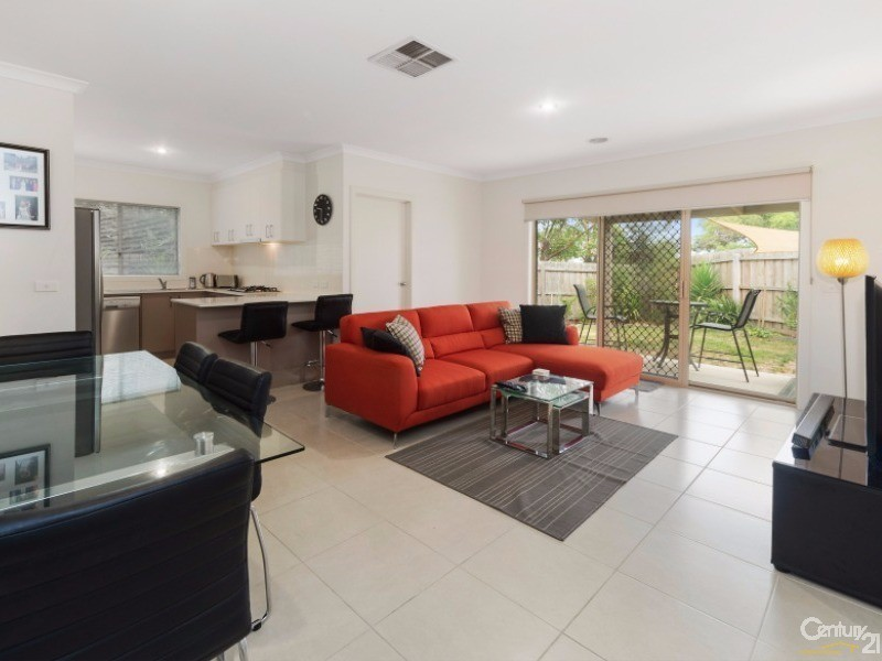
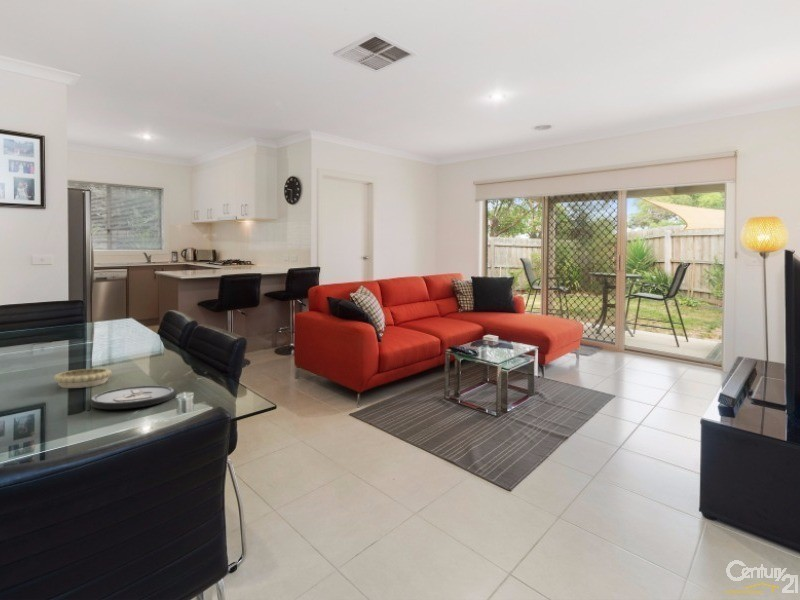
+ decorative bowl (83, 377)
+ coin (134, 396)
